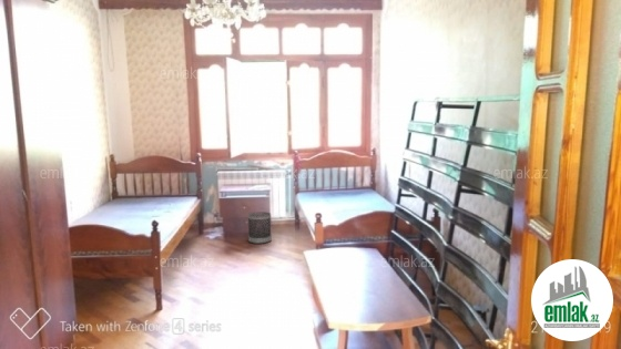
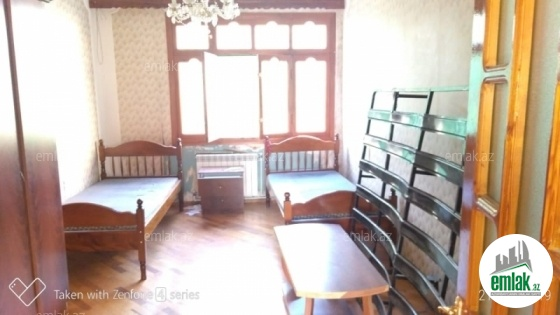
- wastebasket (259, 227)
